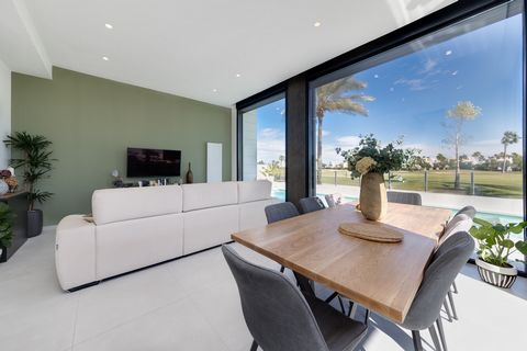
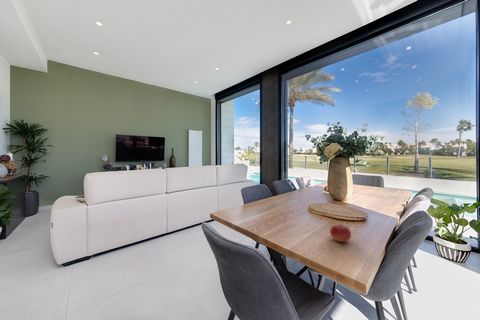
+ fruit (340, 232)
